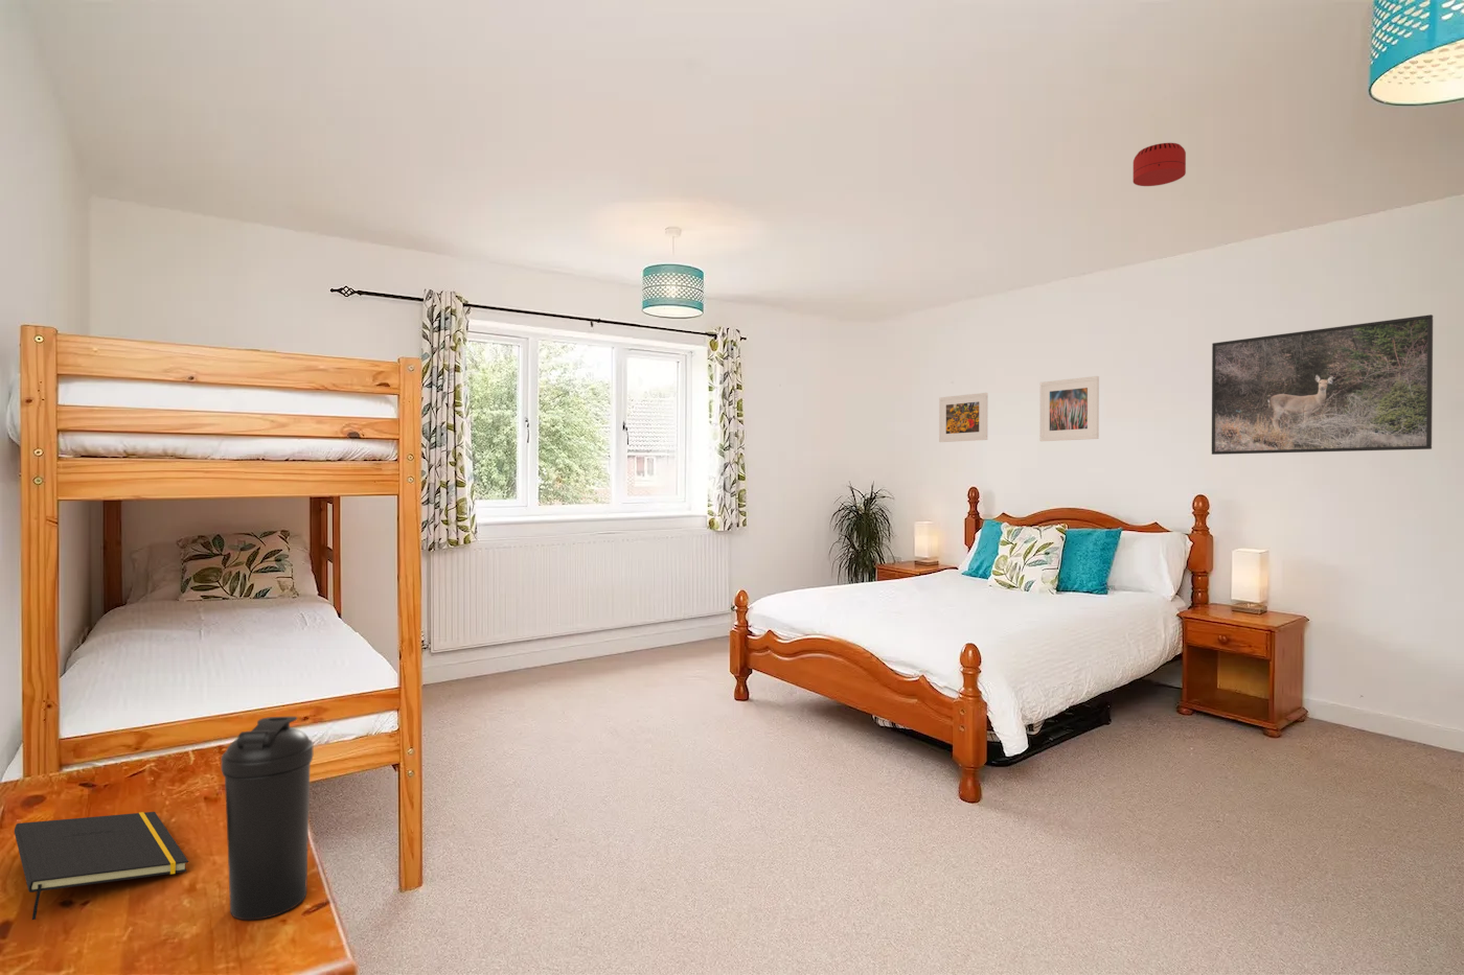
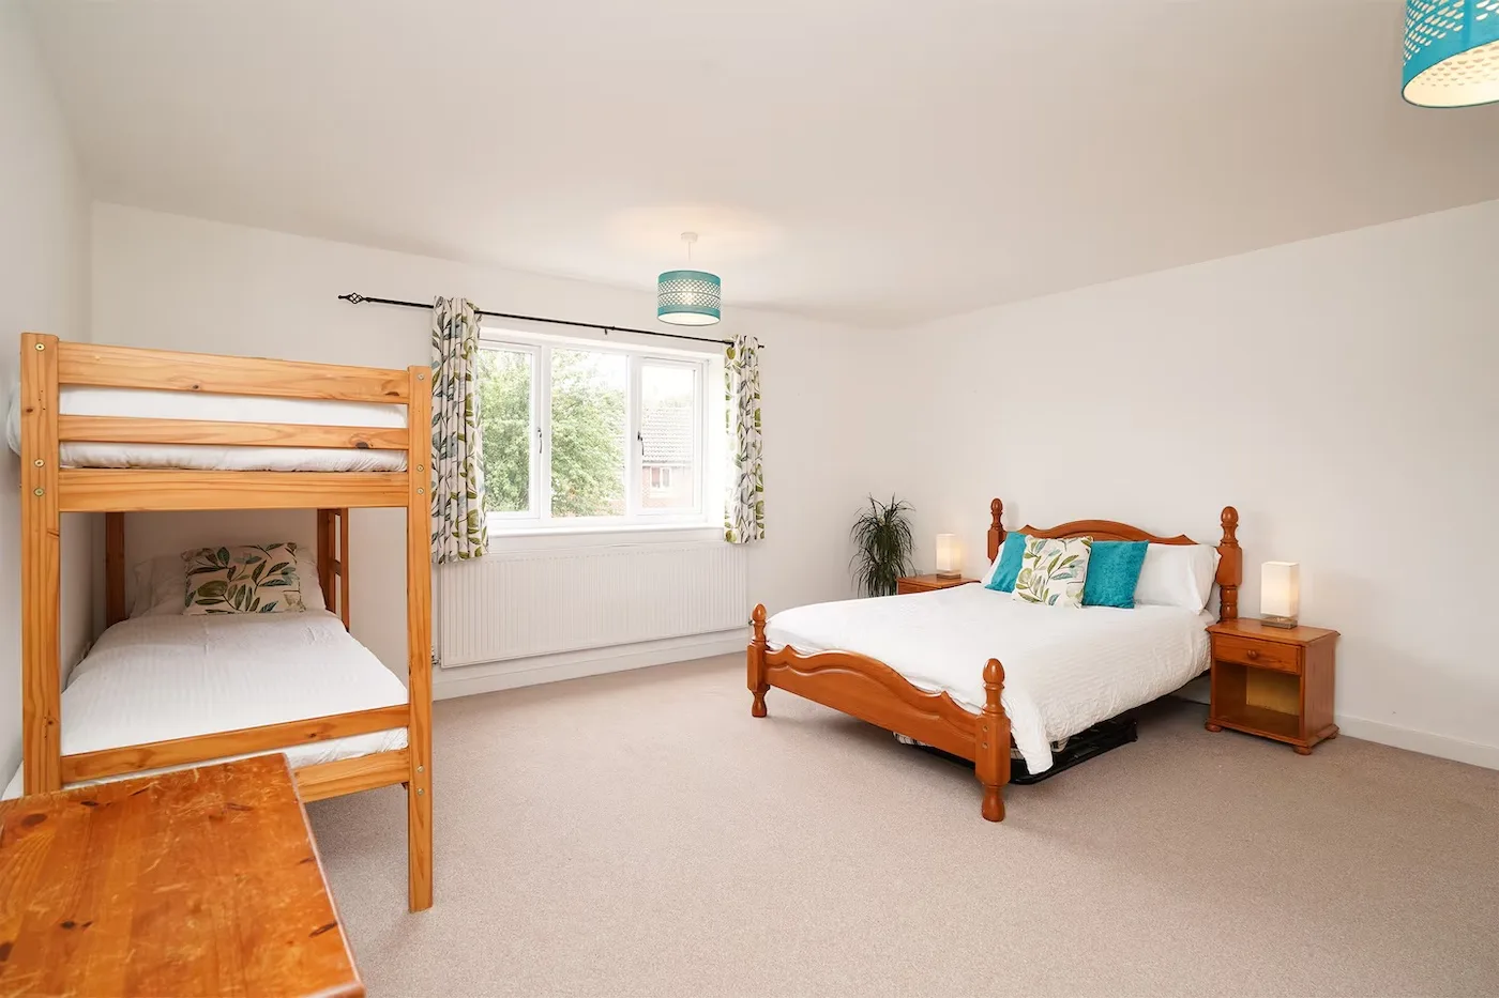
- water bottle (269, 812)
- smoke detector (1158, 163)
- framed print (1068, 409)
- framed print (962, 418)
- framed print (1312, 391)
- notepad (99, 847)
